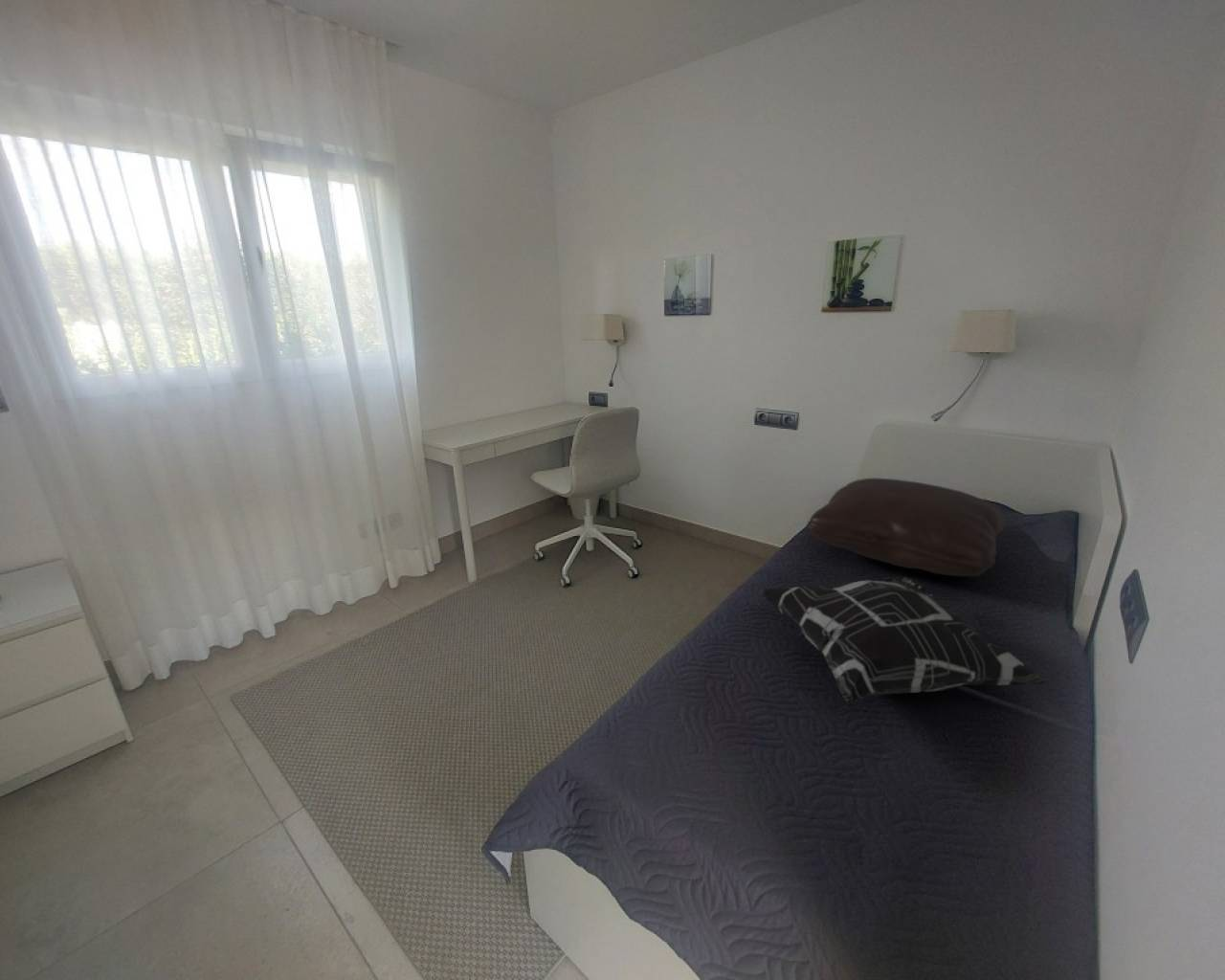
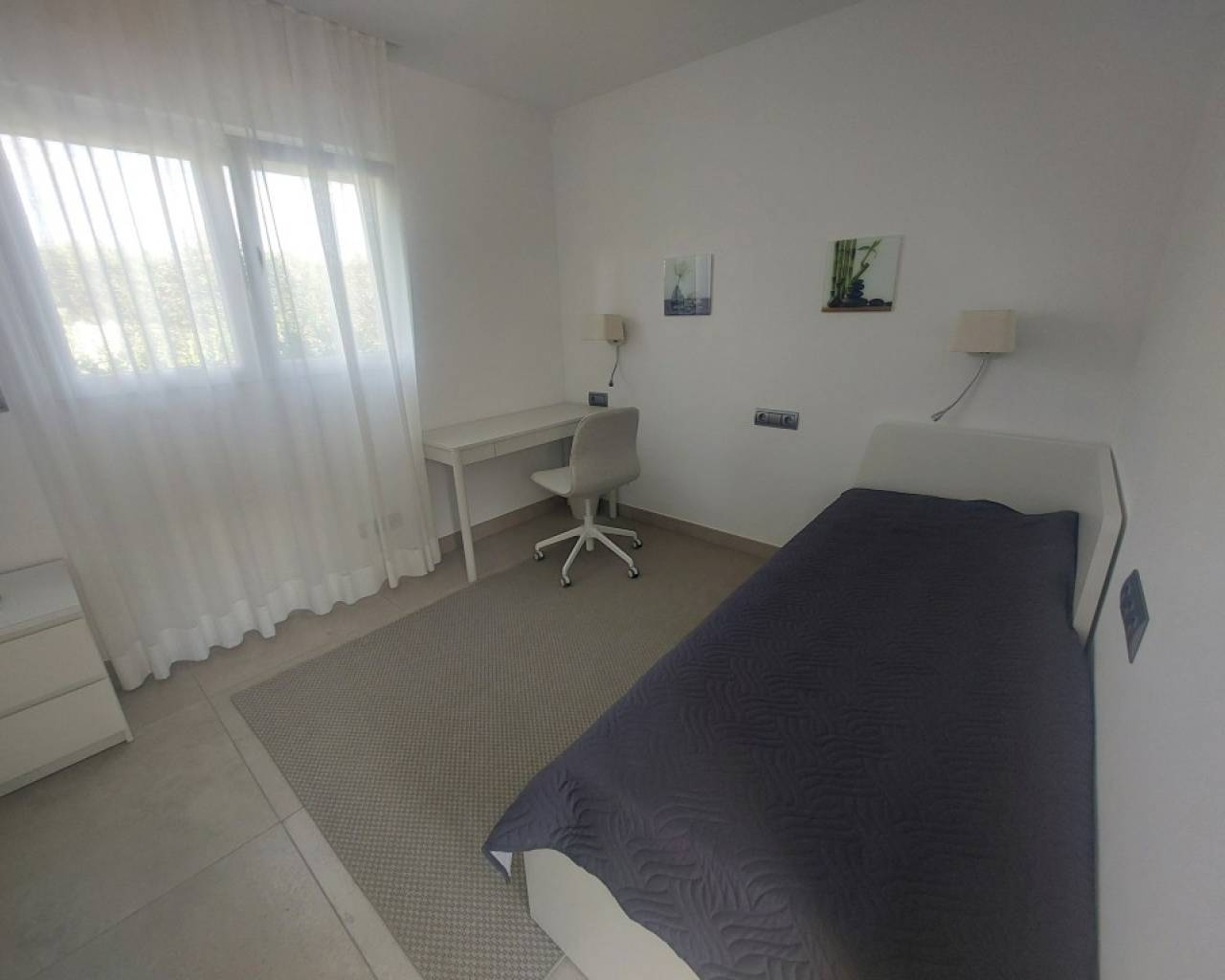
- decorative pillow (883, 627)
- pillow (905, 522)
